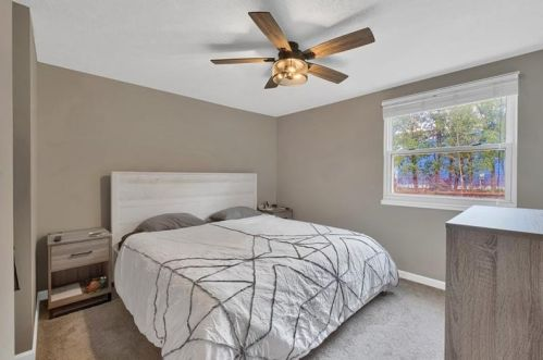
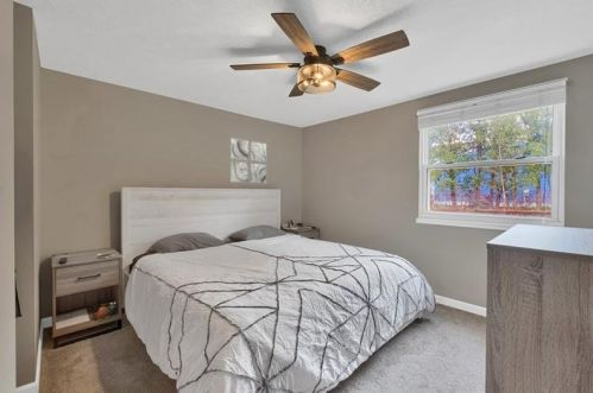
+ wall art (248, 160)
